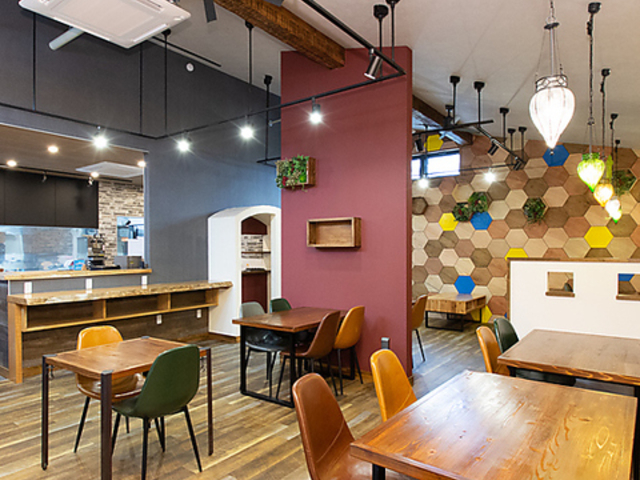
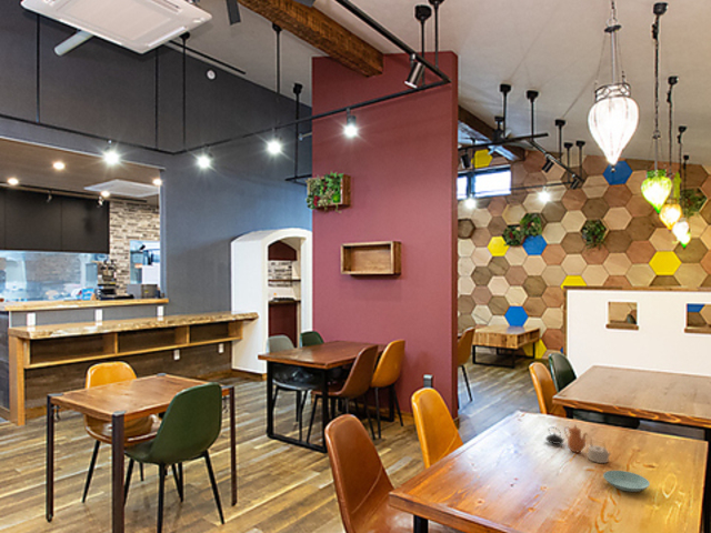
+ teapot (577, 438)
+ saucer (625, 482)
